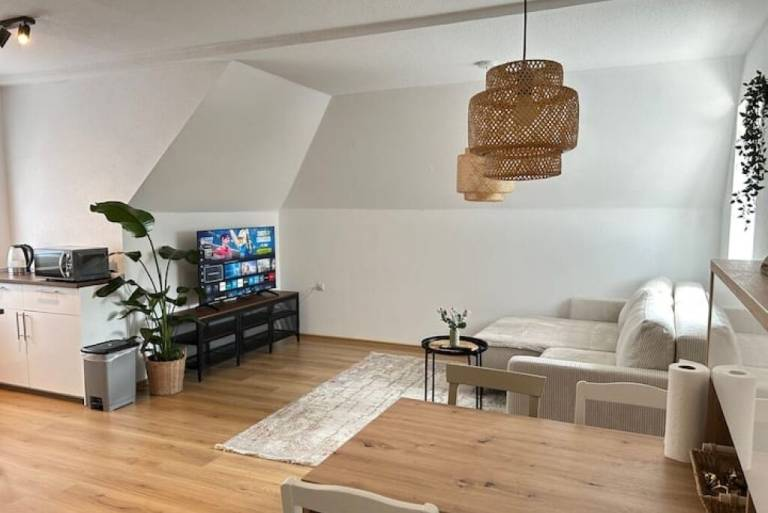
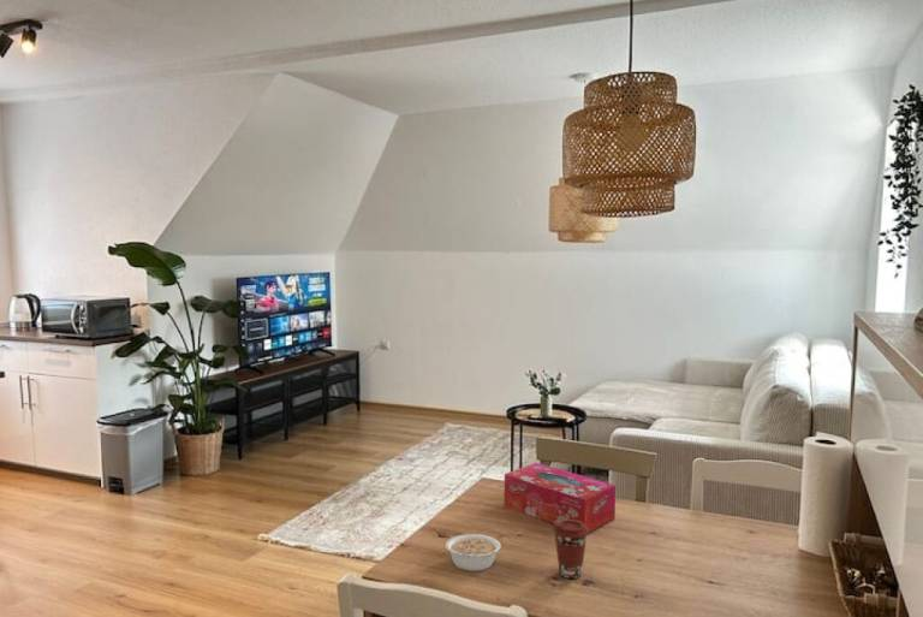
+ coffee cup (570, 548)
+ tissue box (558, 496)
+ legume (475, 552)
